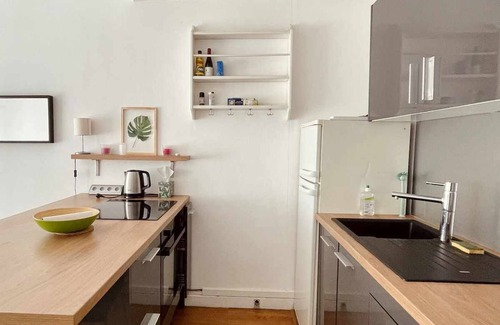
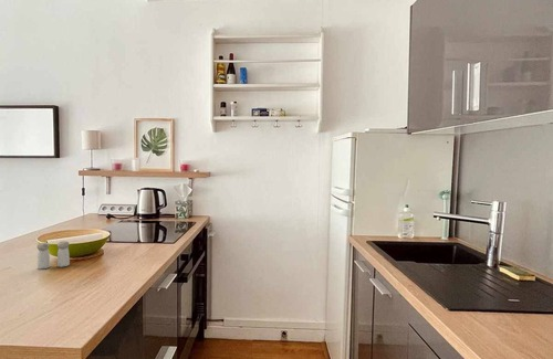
+ salt and pepper shaker (49, 254)
